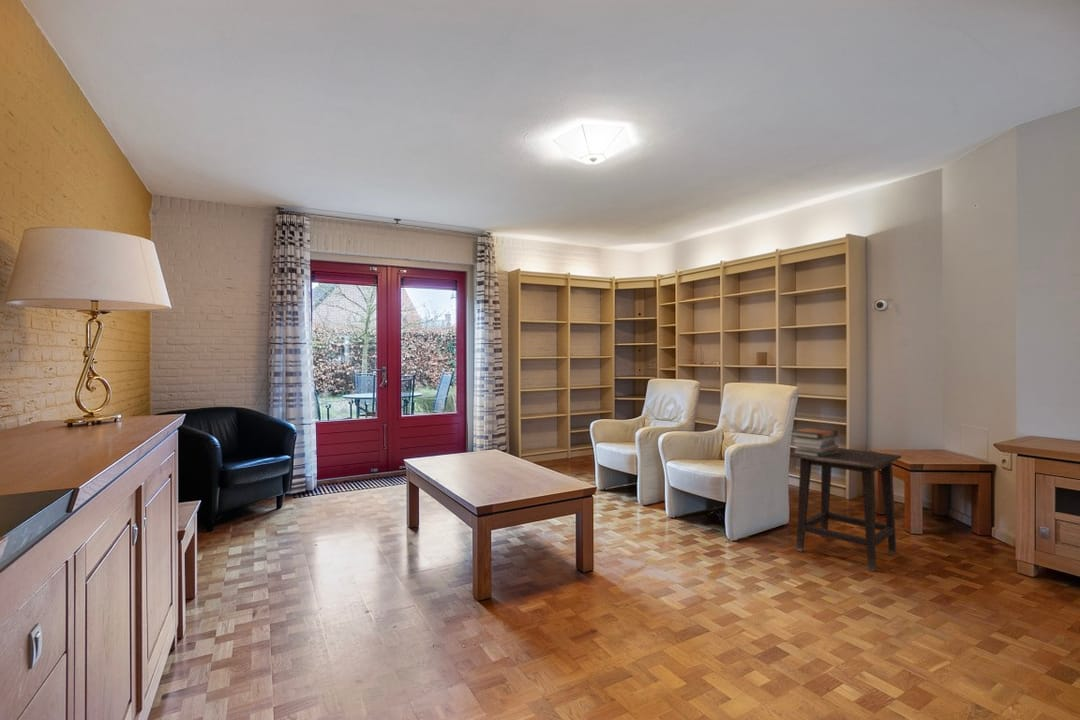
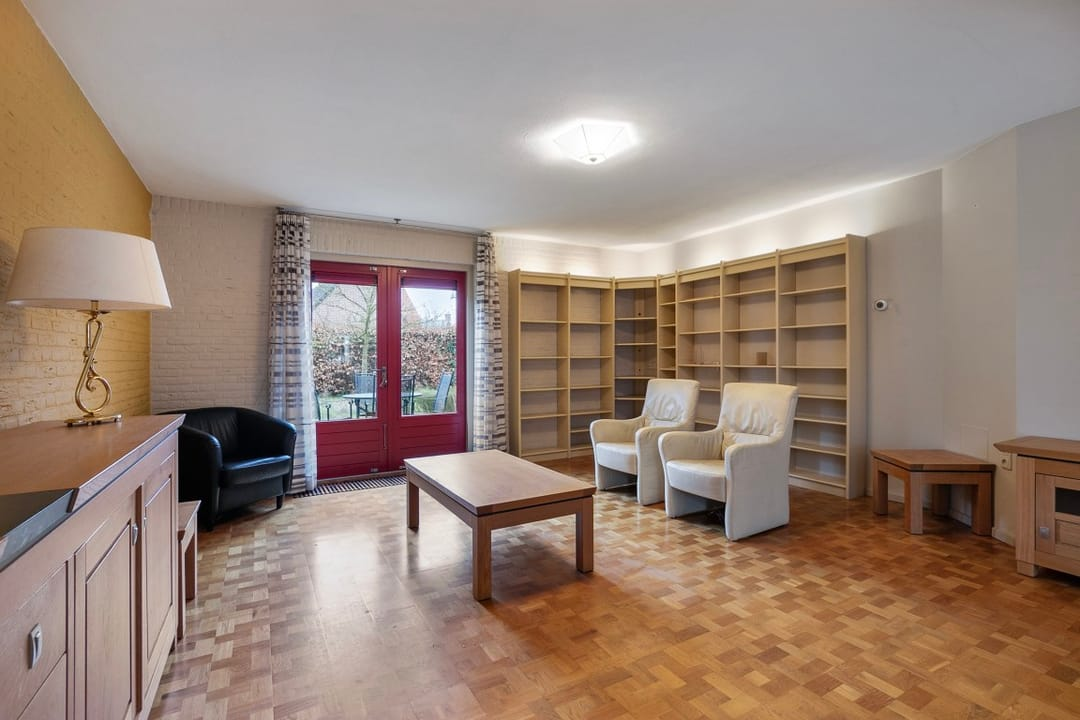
- book stack (814, 441)
- side table (843, 515)
